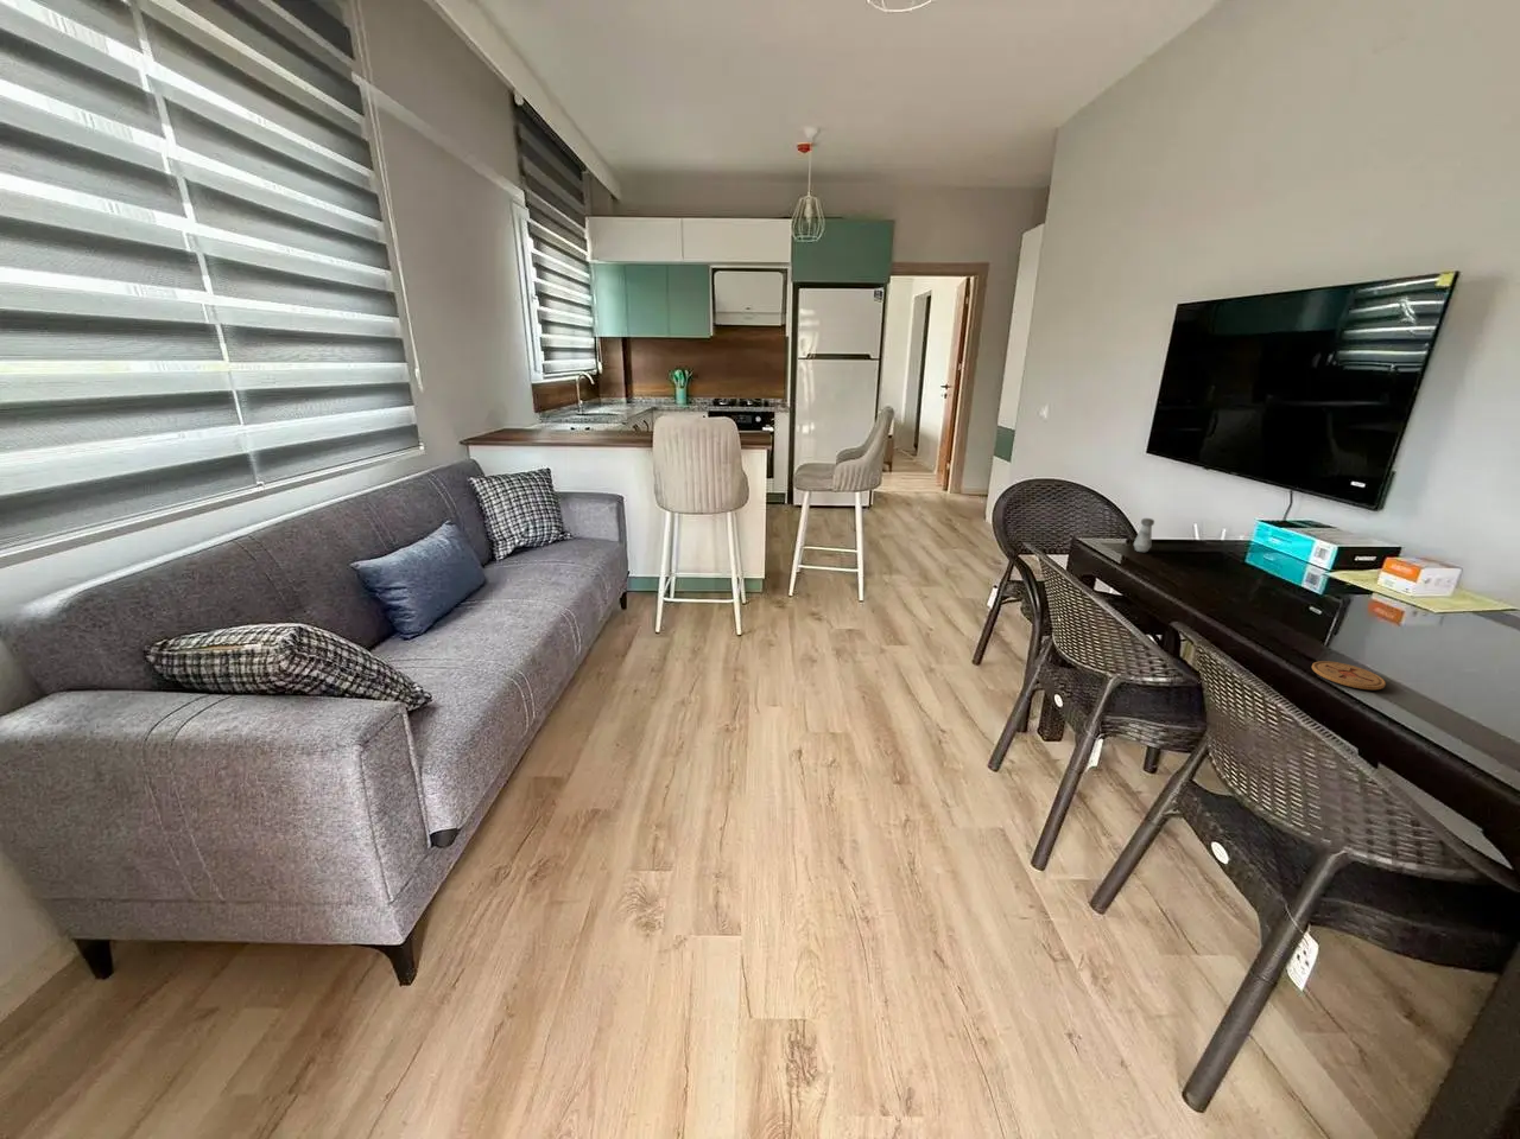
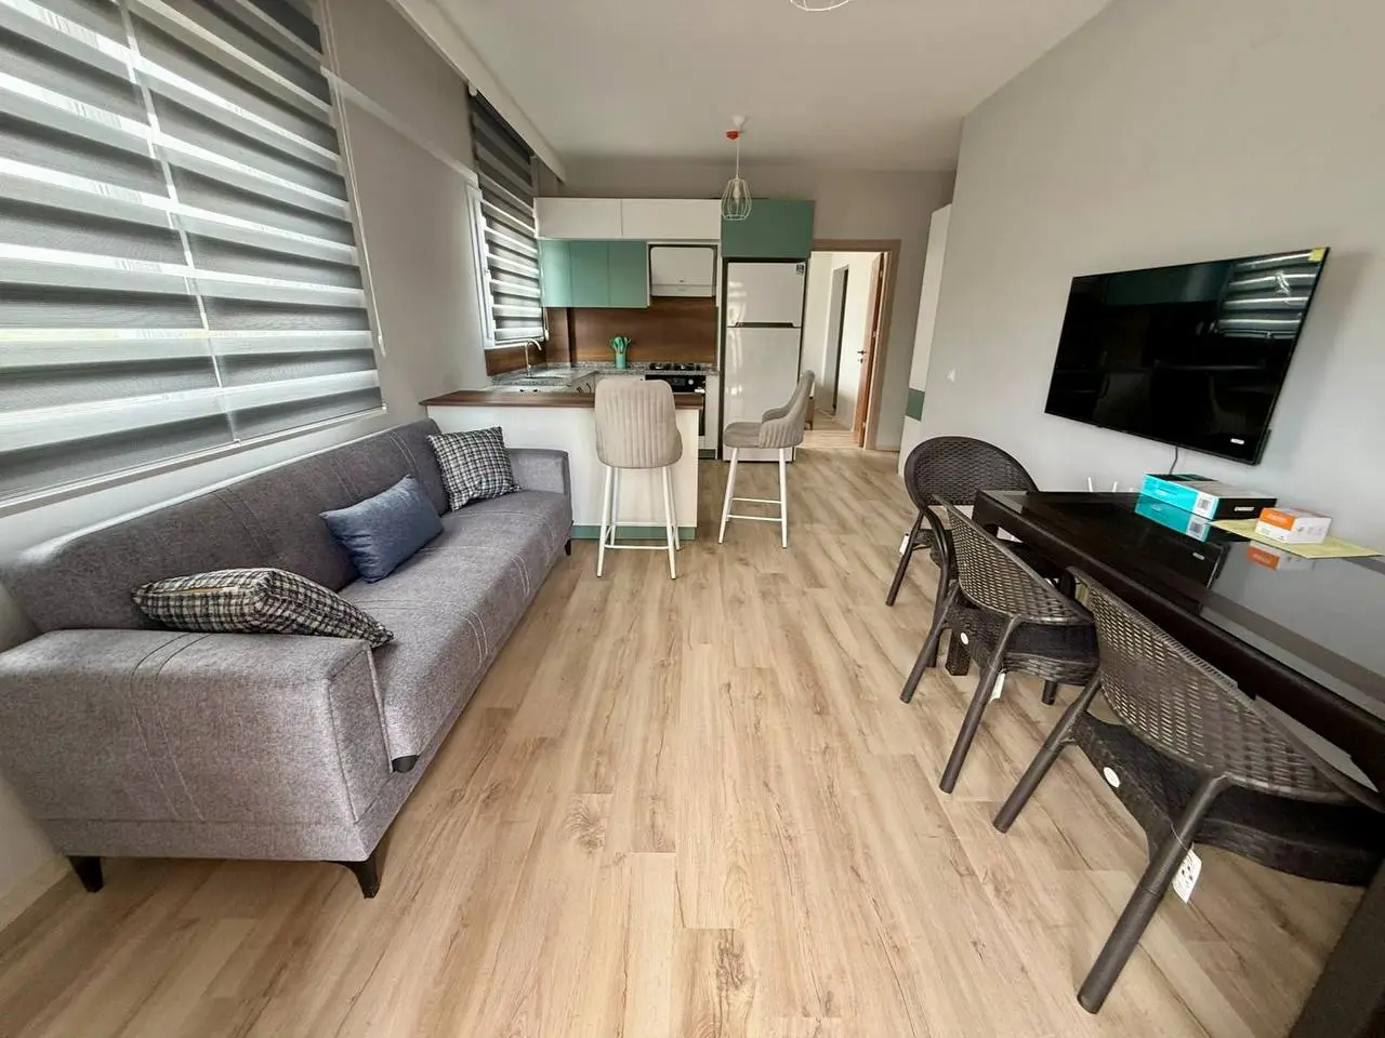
- salt shaker (1143, 534)
- coaster (1346, 674)
